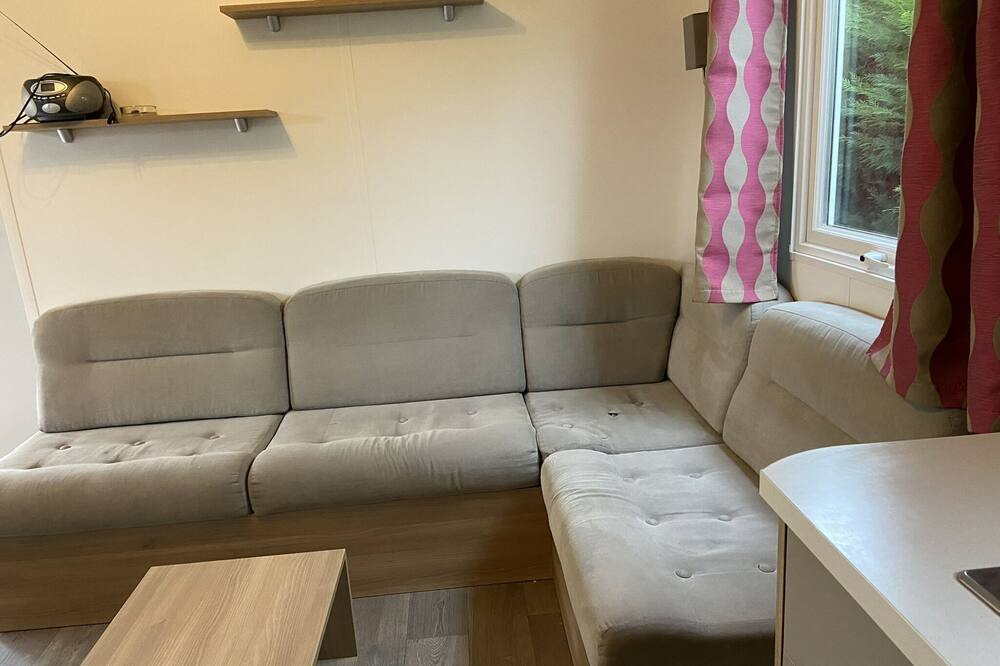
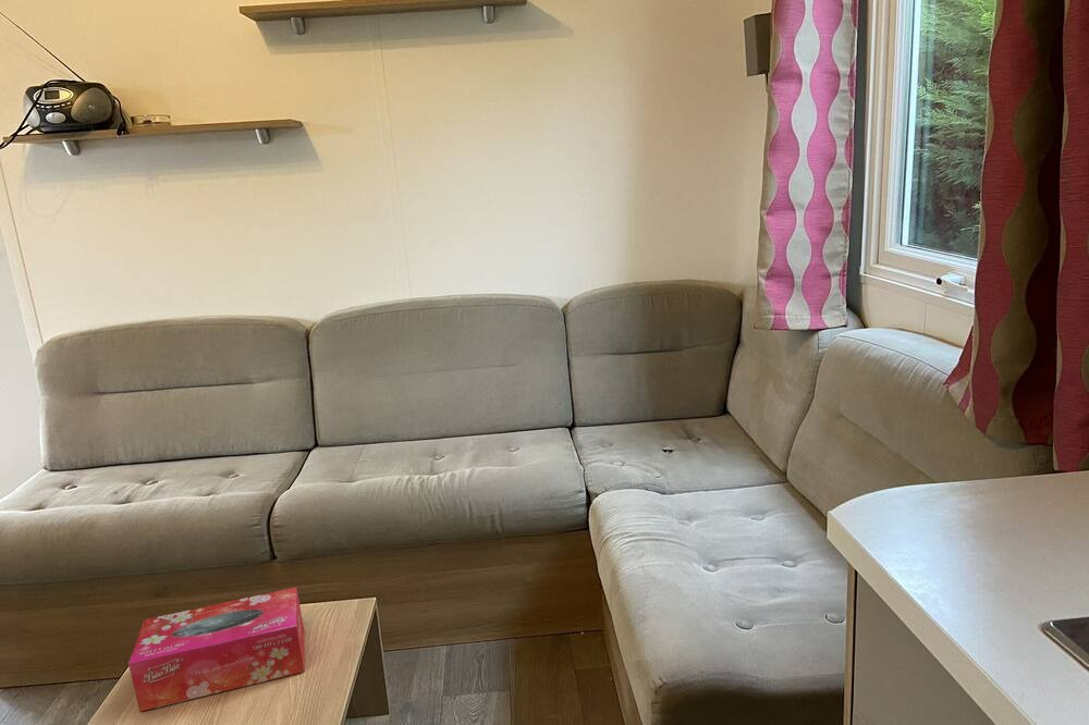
+ tissue box (223, 644)
